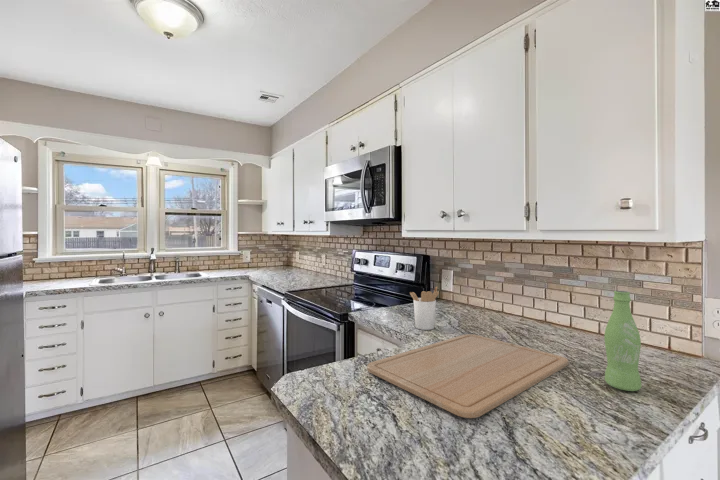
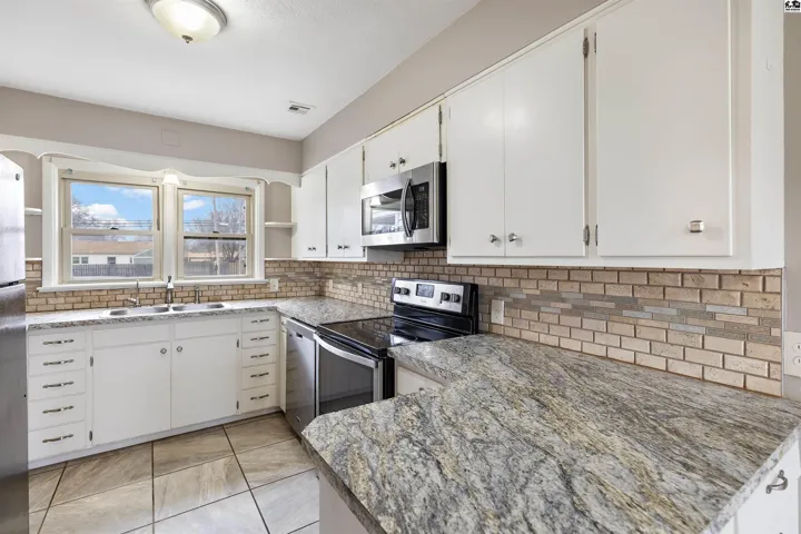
- bottle (622, 339)
- chopping board (469, 363)
- utensil holder (426, 308)
